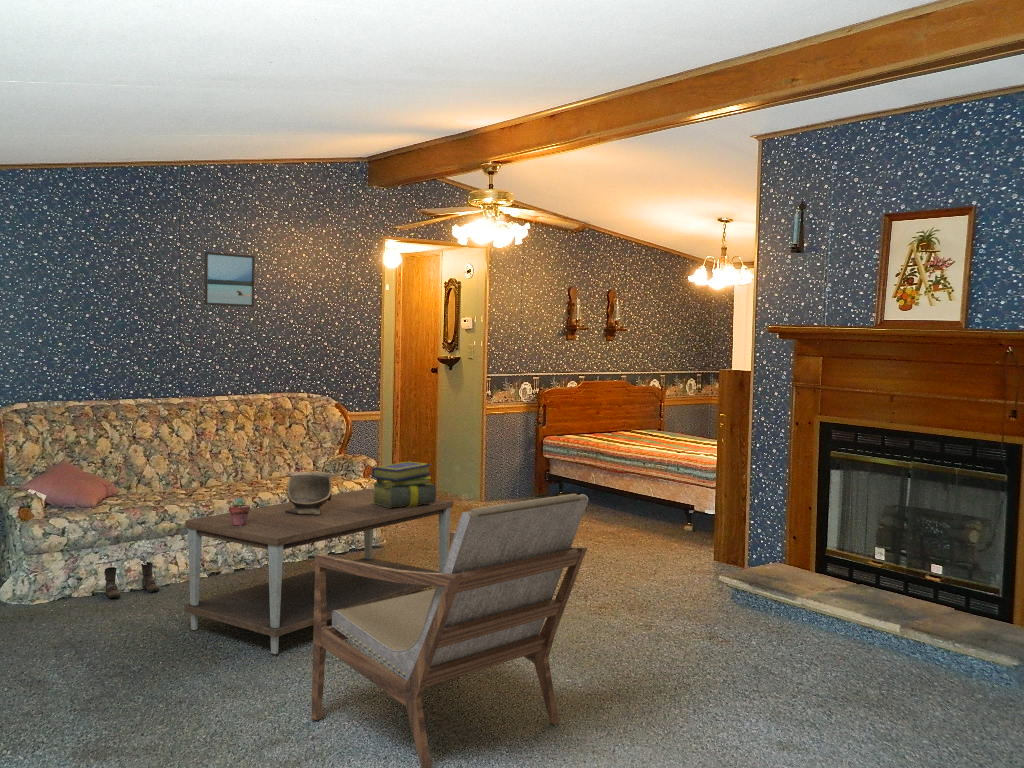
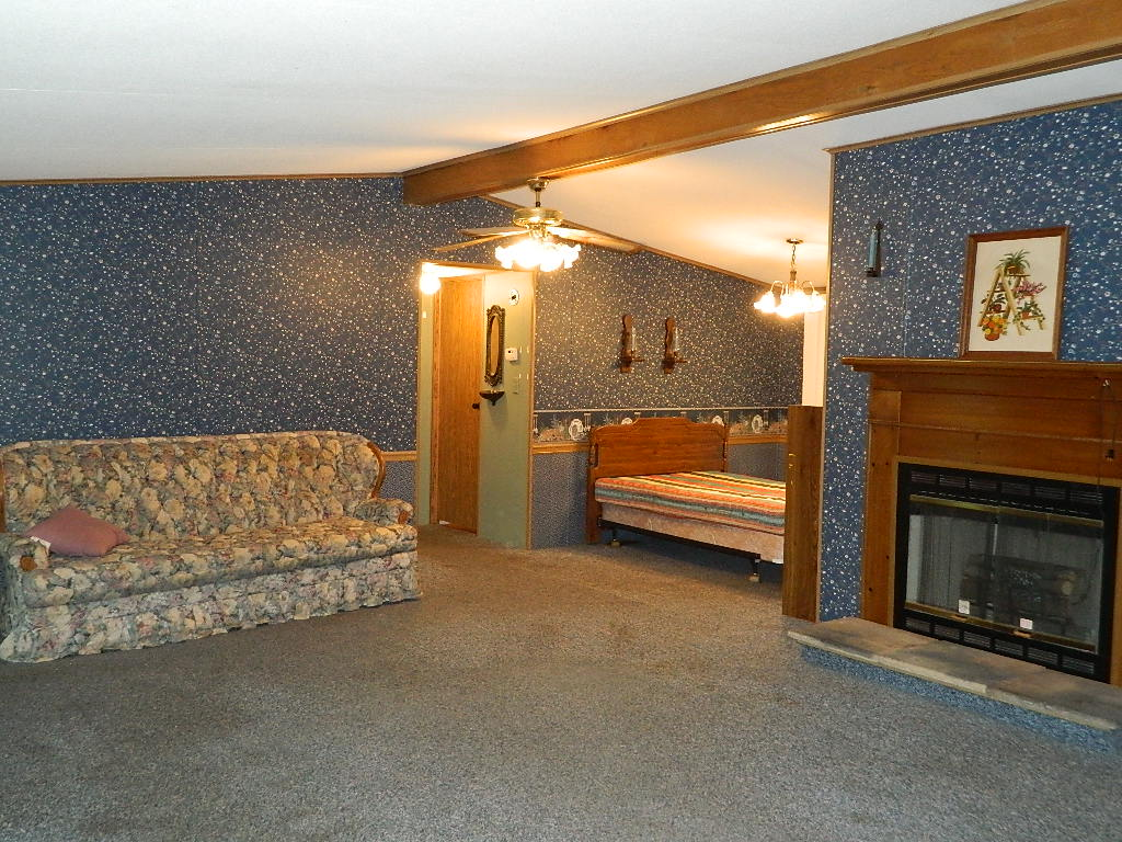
- boots (142, 580)
- coffee table (327, 568)
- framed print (229, 280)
- decorative bowl (310, 491)
- armchair (451, 607)
- potted succulent (239, 511)
- stack of books (403, 484)
